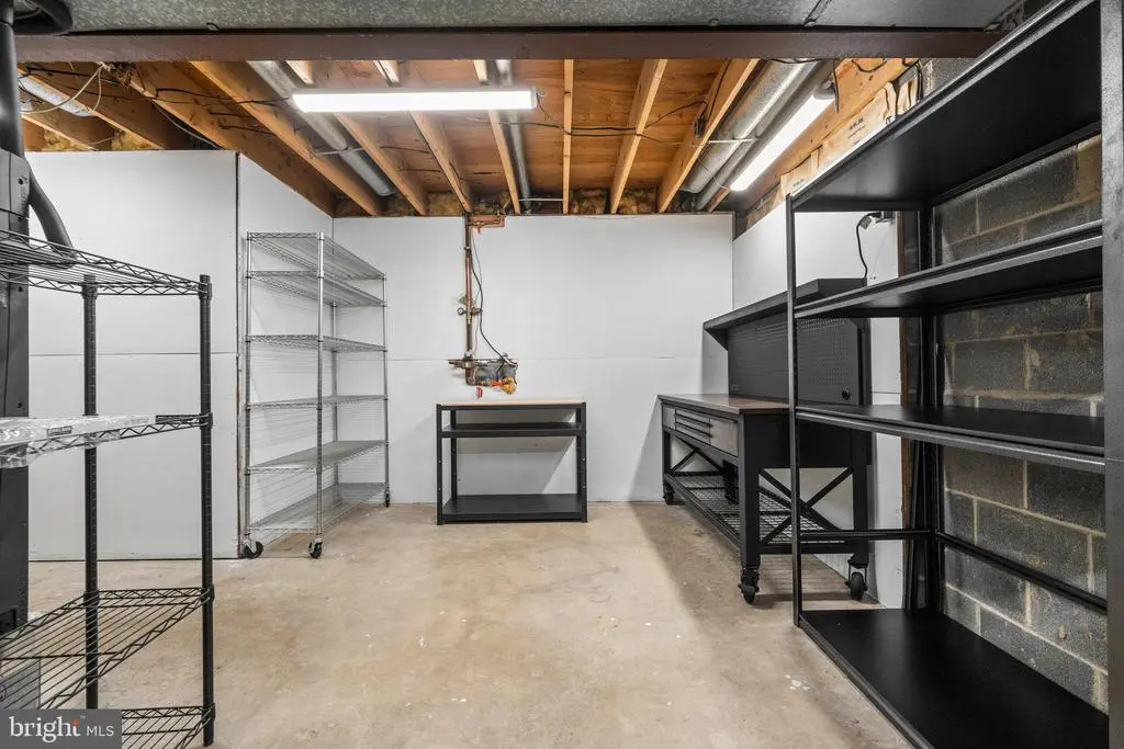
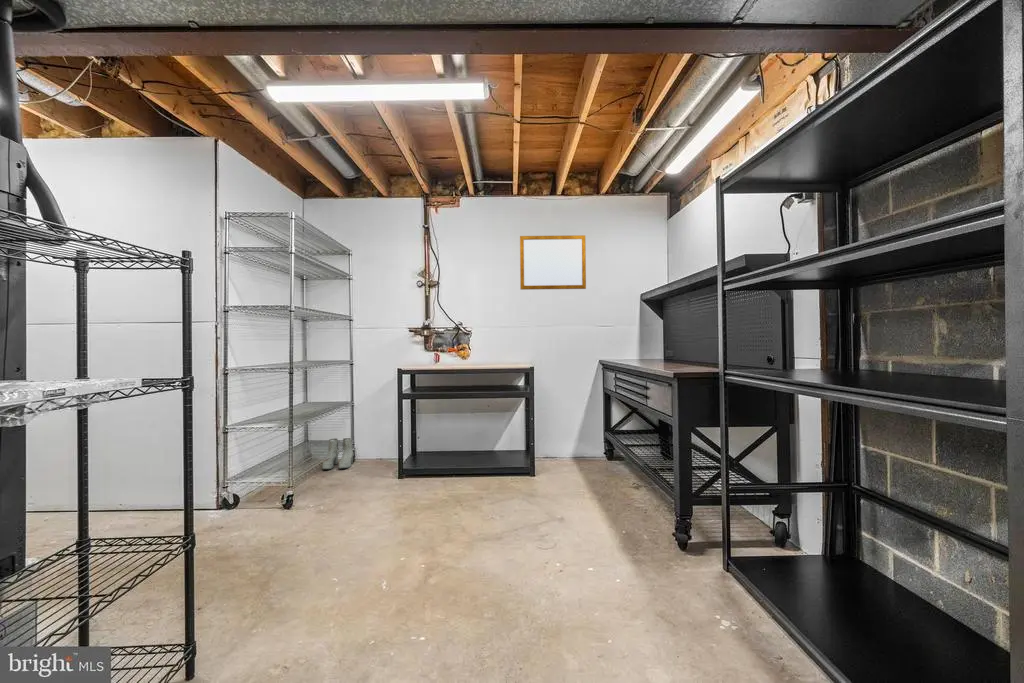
+ writing board (552, 262)
+ boots (337, 453)
